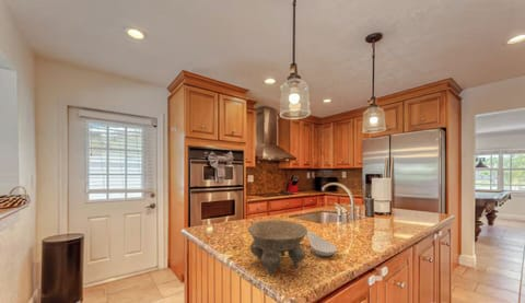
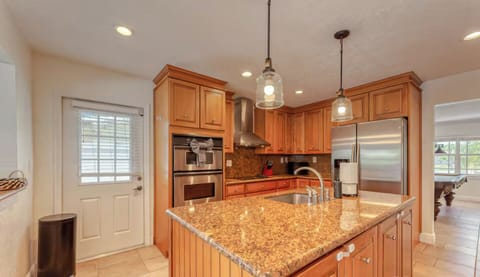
- bowl (277, 245)
- spoon rest (314, 242)
